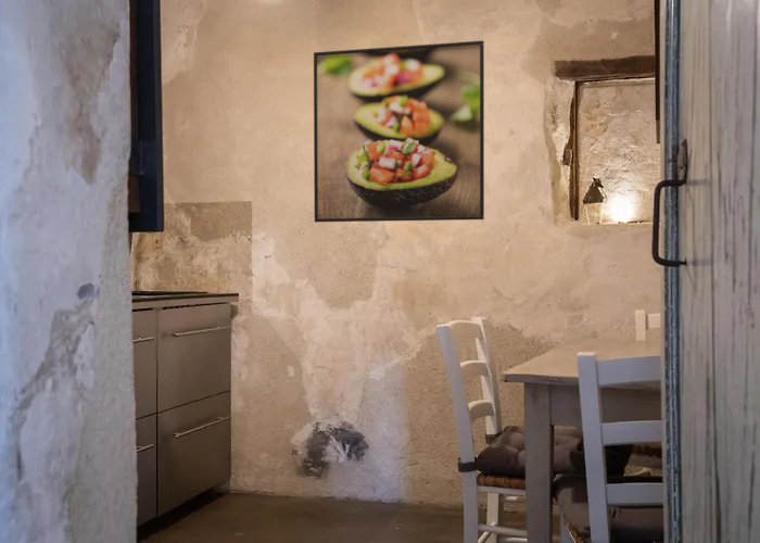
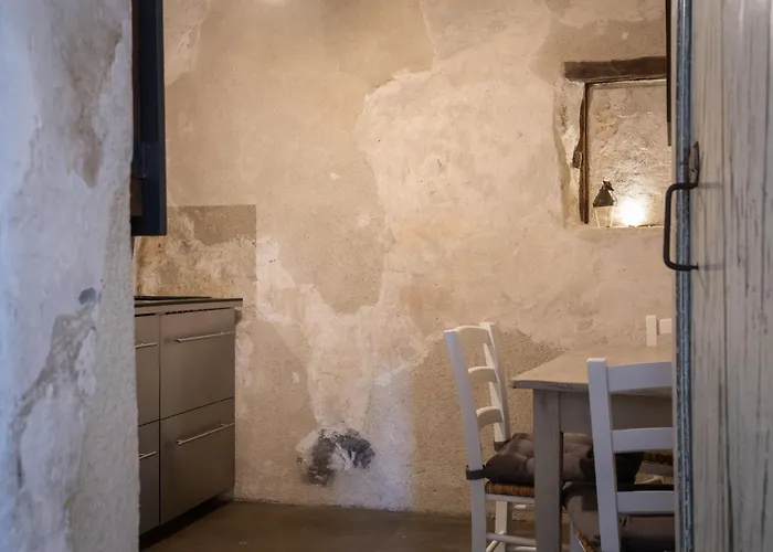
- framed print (396, 134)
